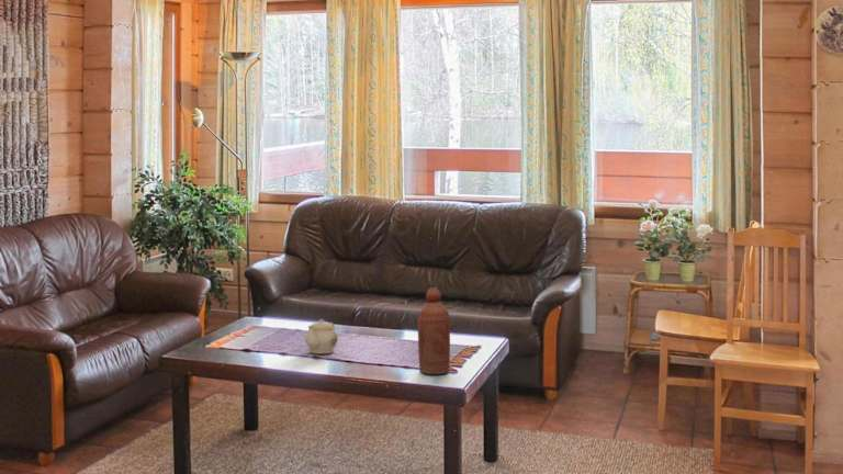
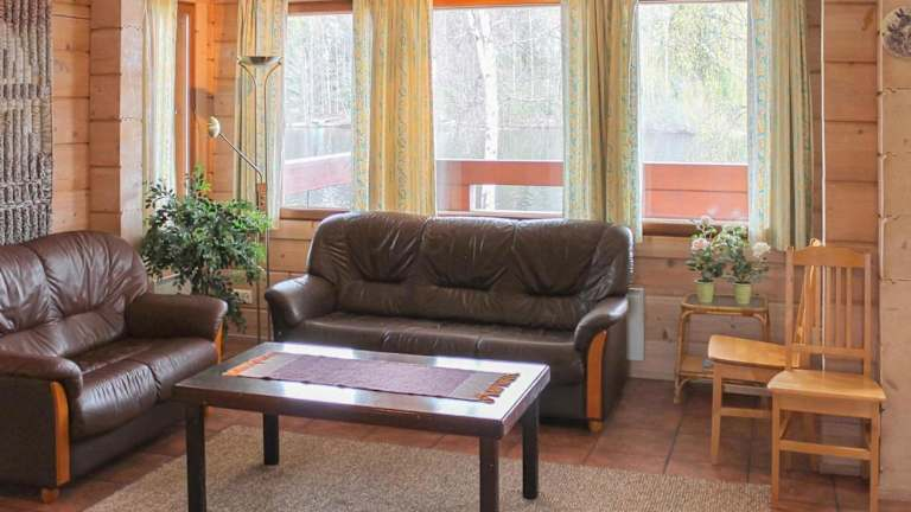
- bottle (434, 329)
- teapot (322, 335)
